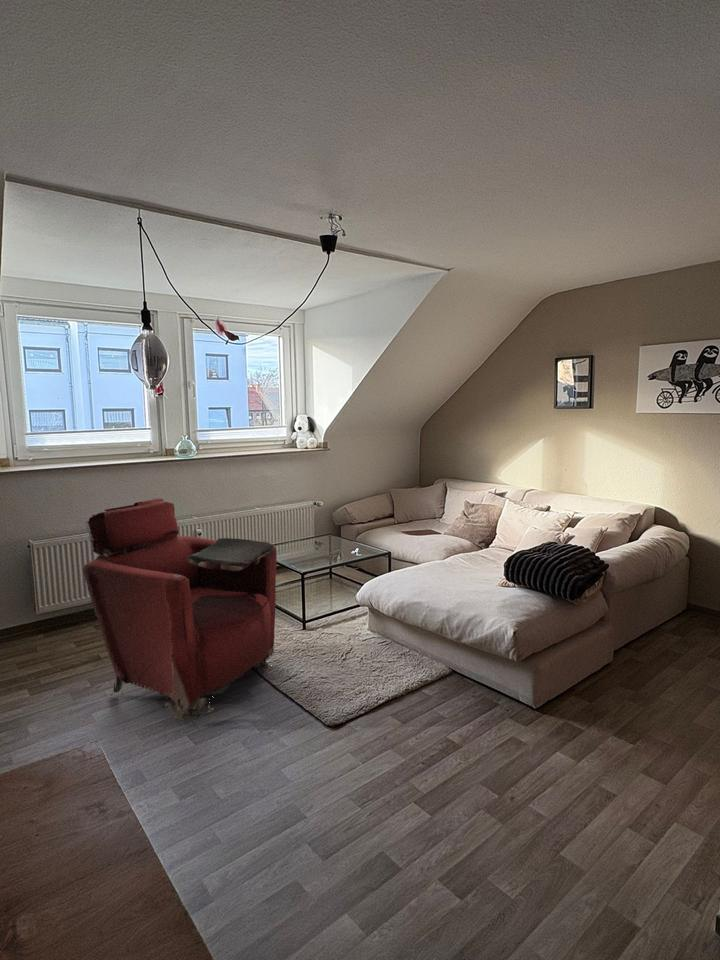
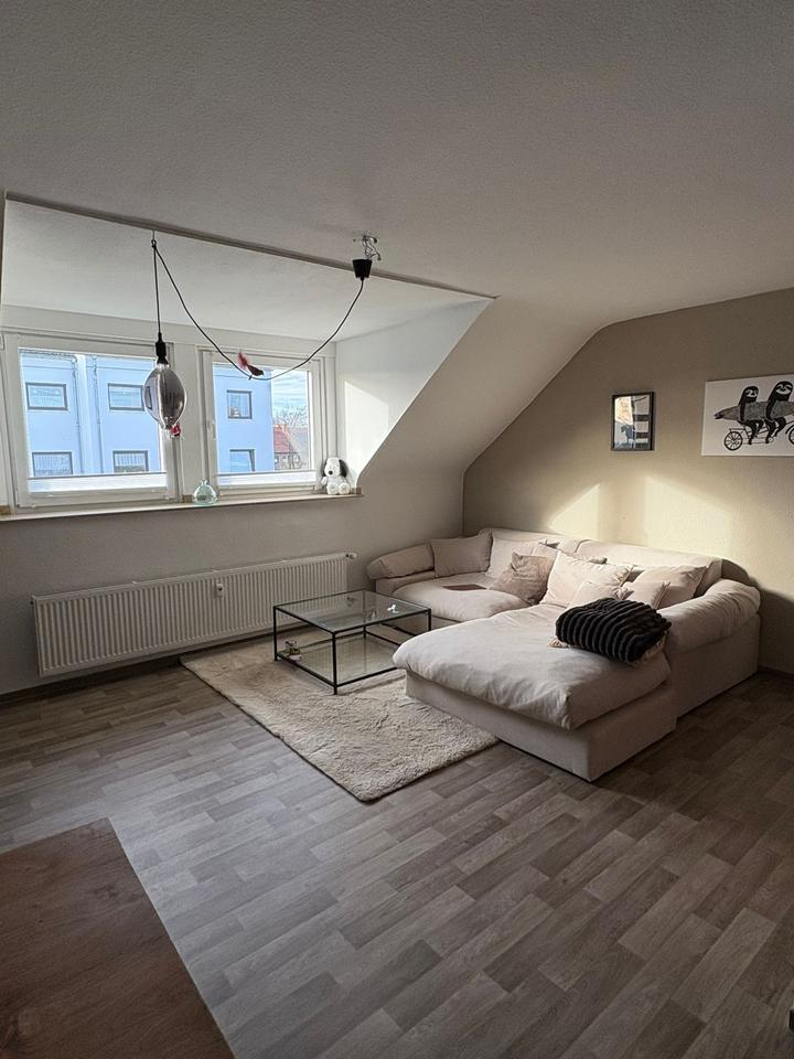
- armchair (194, 595)
